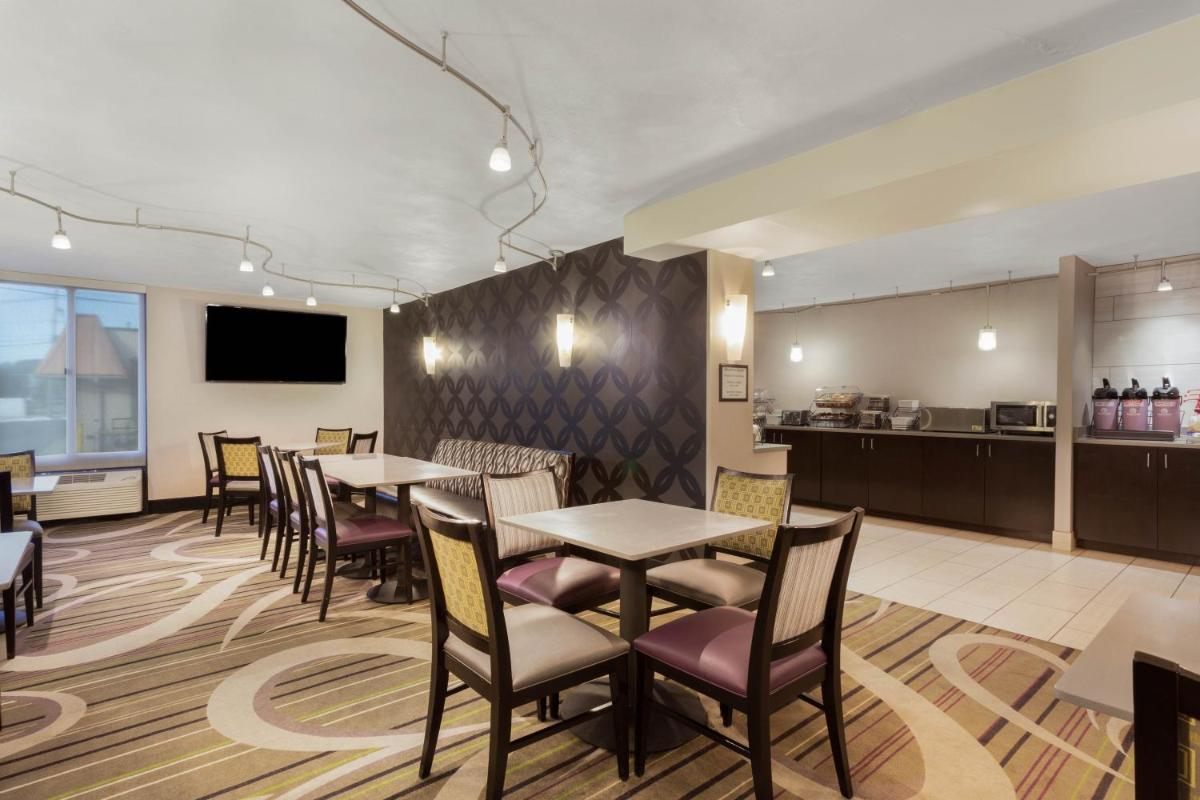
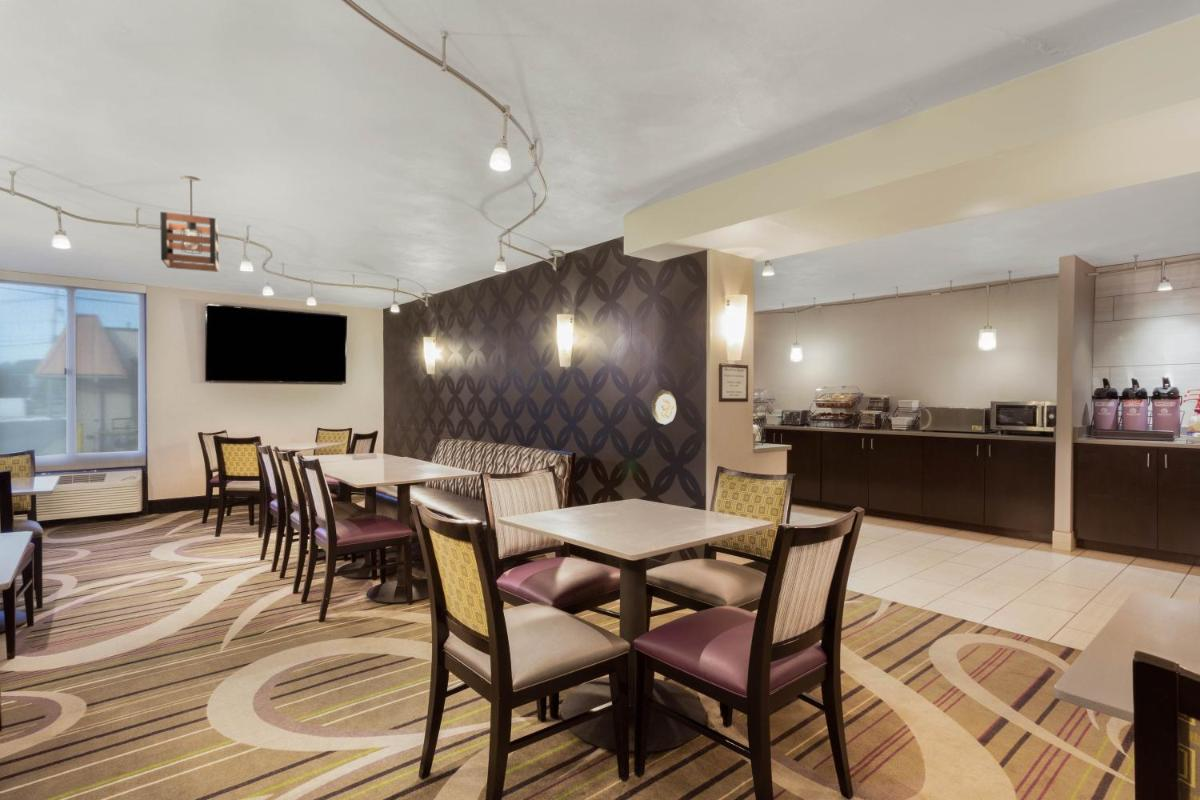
+ decorative plate (664, 407)
+ pendant light (191, 222)
